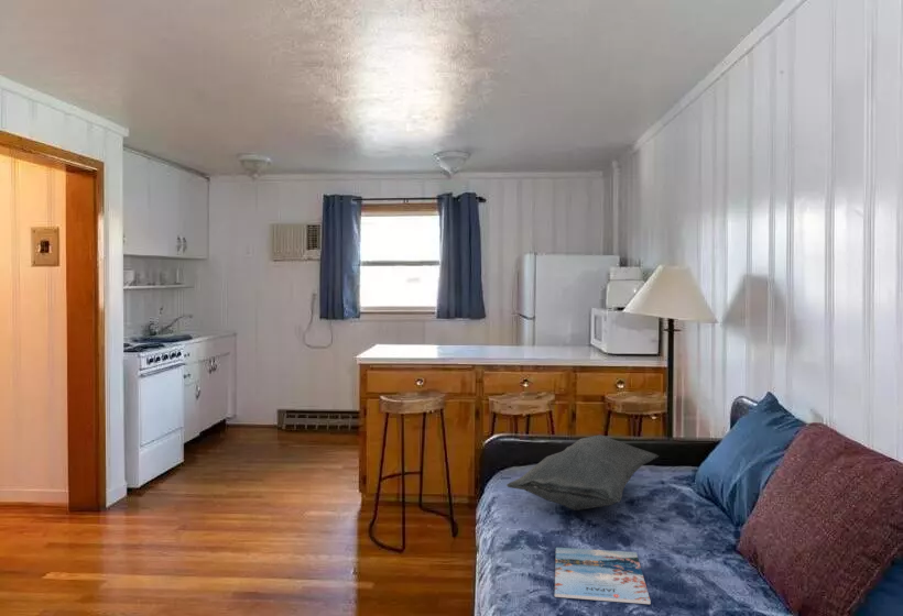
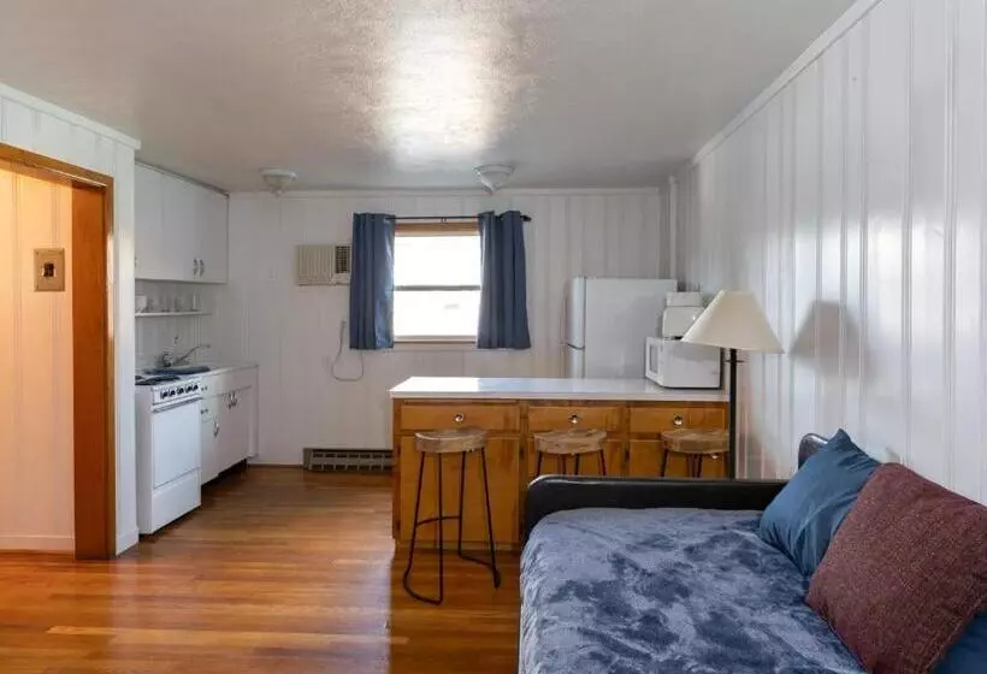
- cushion (588, 469)
- magazine (598, 572)
